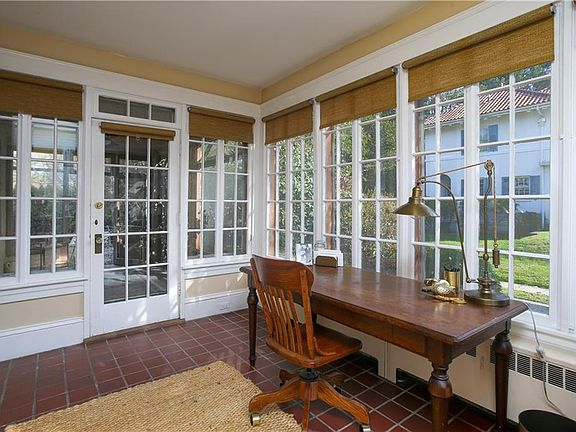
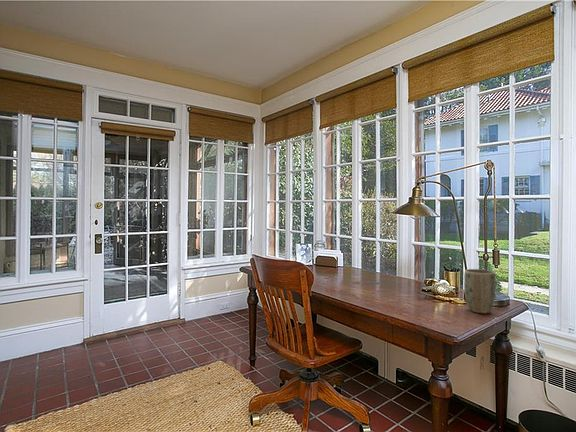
+ plant pot (479, 290)
